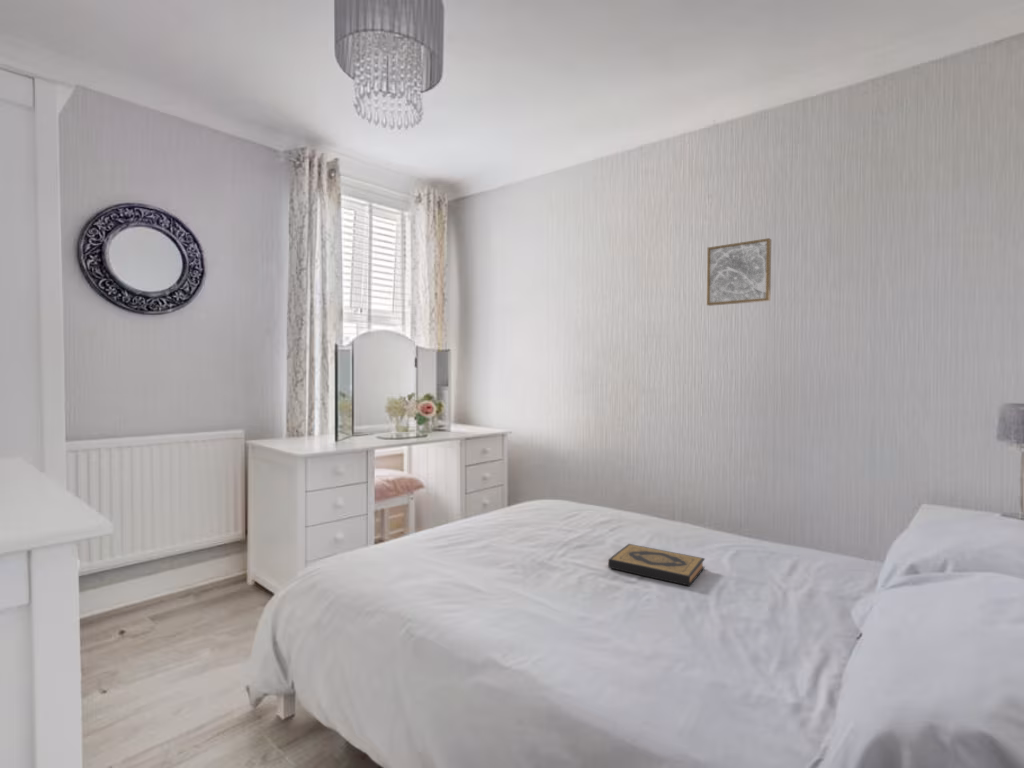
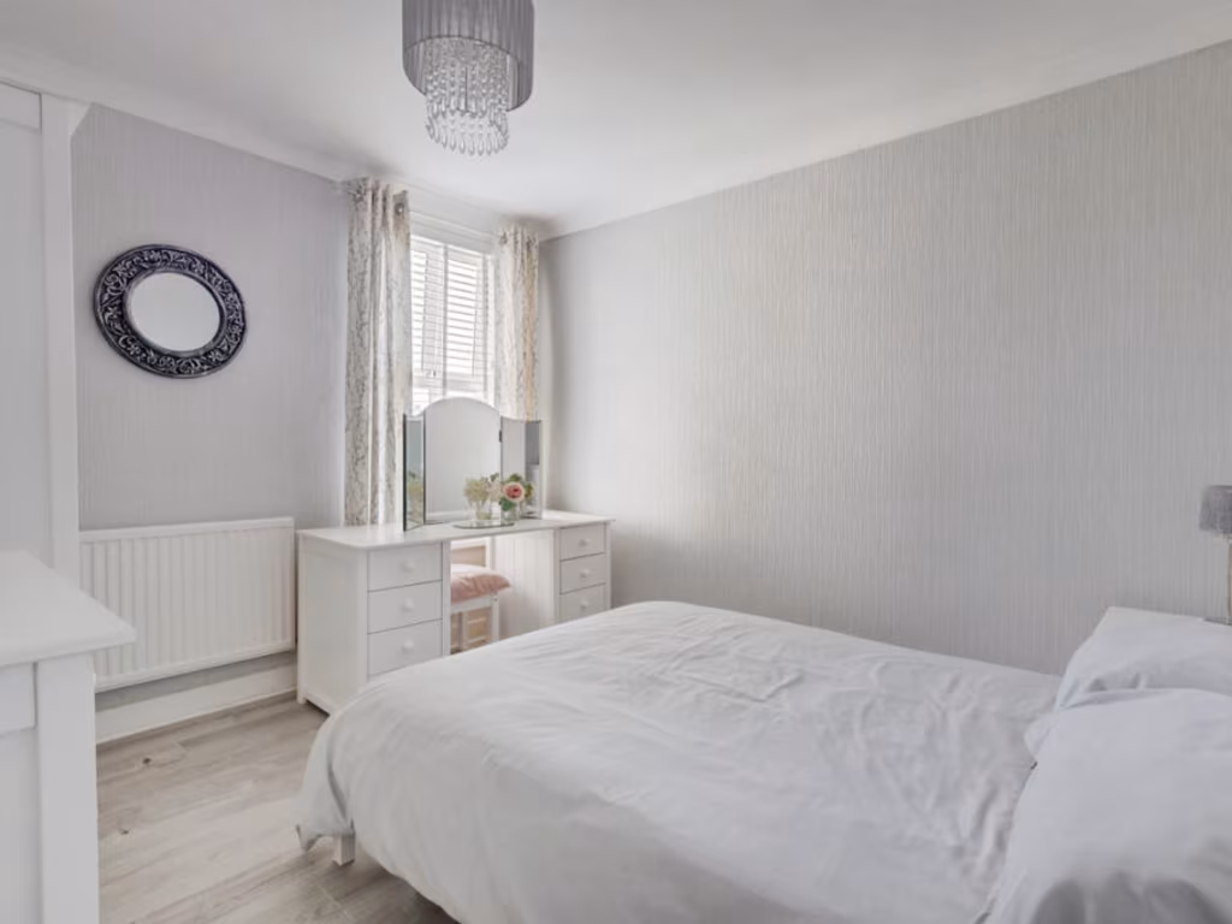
- hardback book (656, 563)
- wall art (737, 273)
